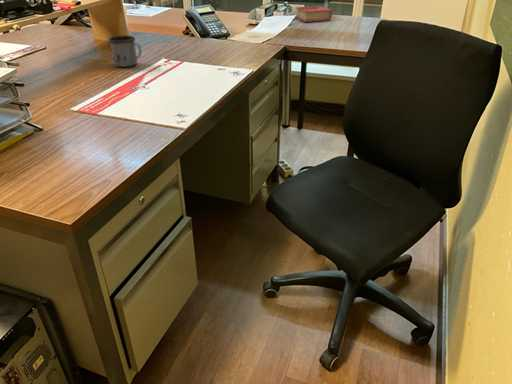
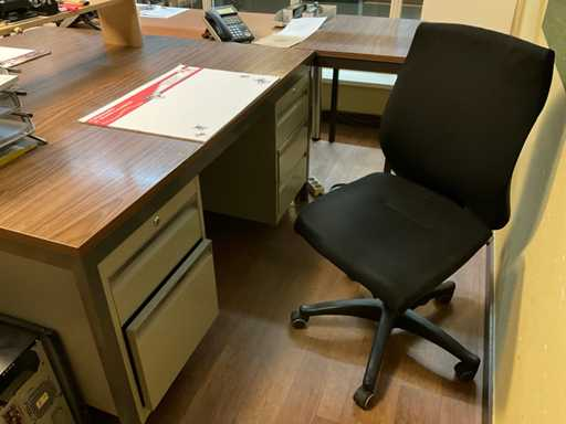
- mug (127, 51)
- book (313, 13)
